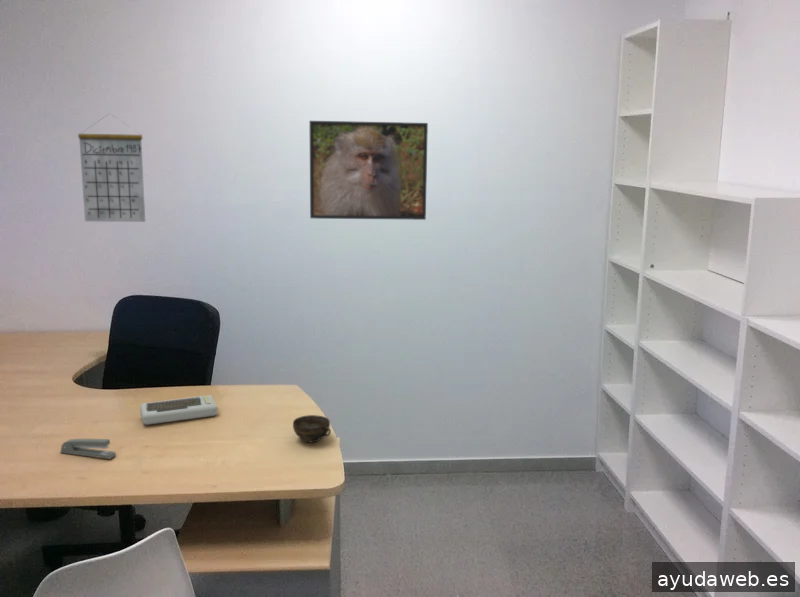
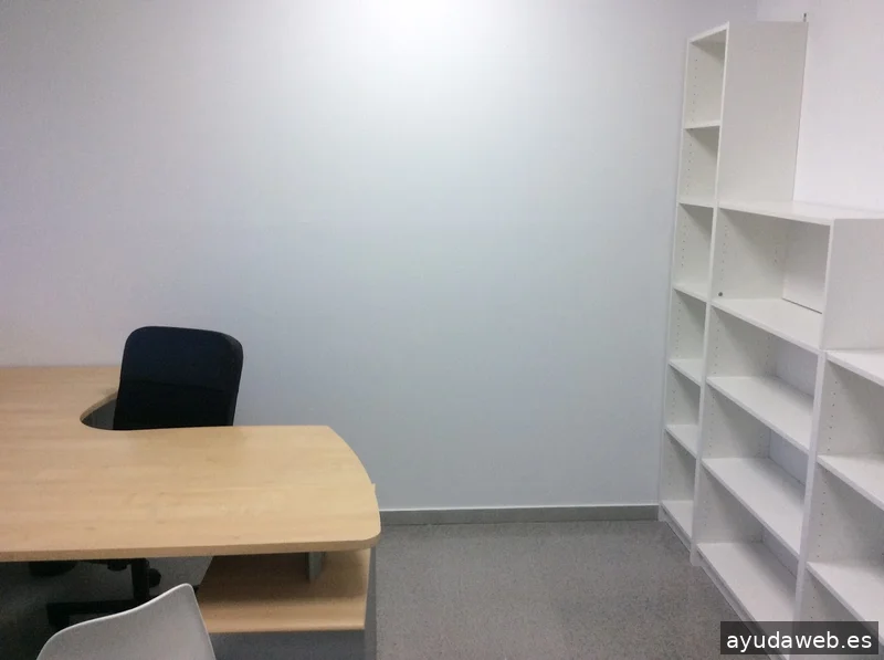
- cup (314, 431)
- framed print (368, 171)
- stapler (87, 446)
- calendar (112, 168)
- keyboard (179, 409)
